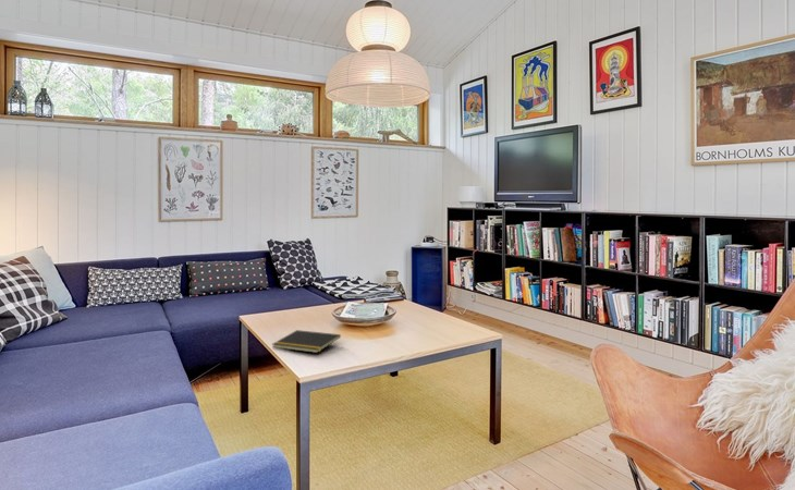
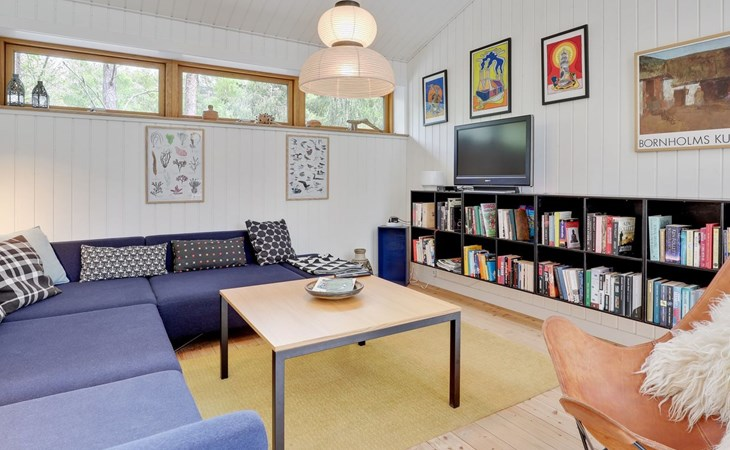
- notepad (306, 340)
